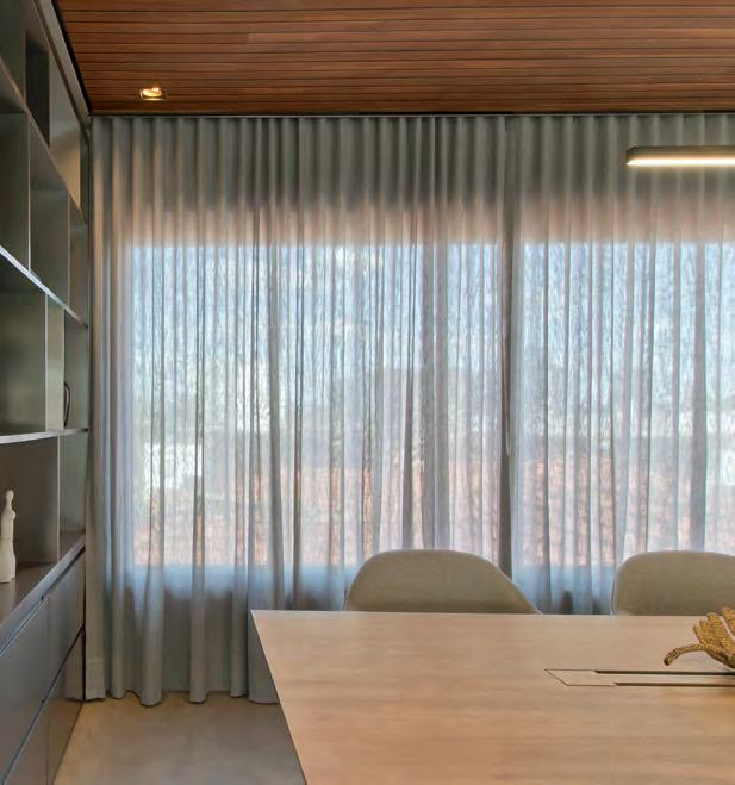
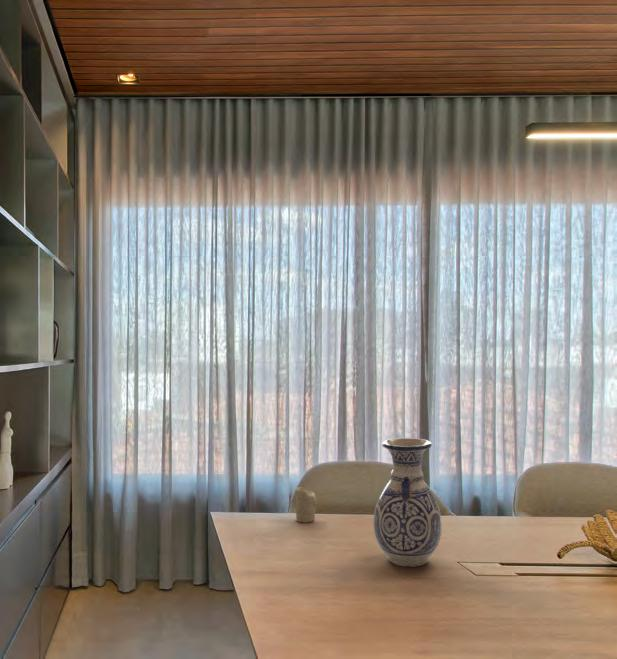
+ candle (306, 503)
+ vase (407, 500)
